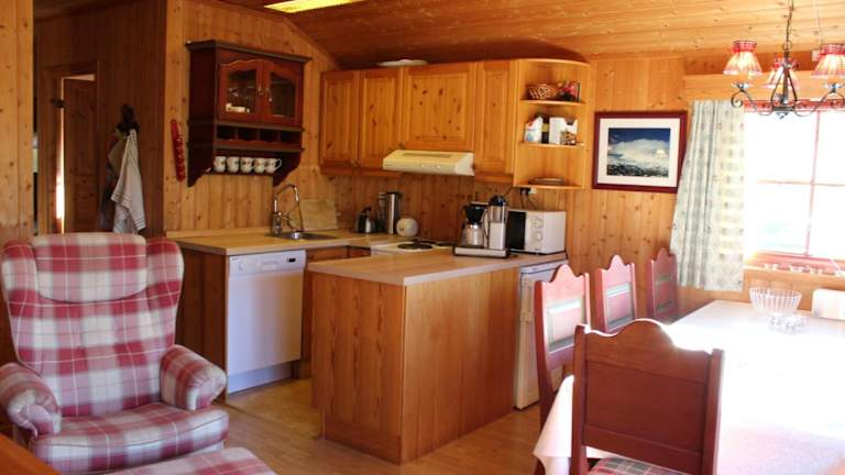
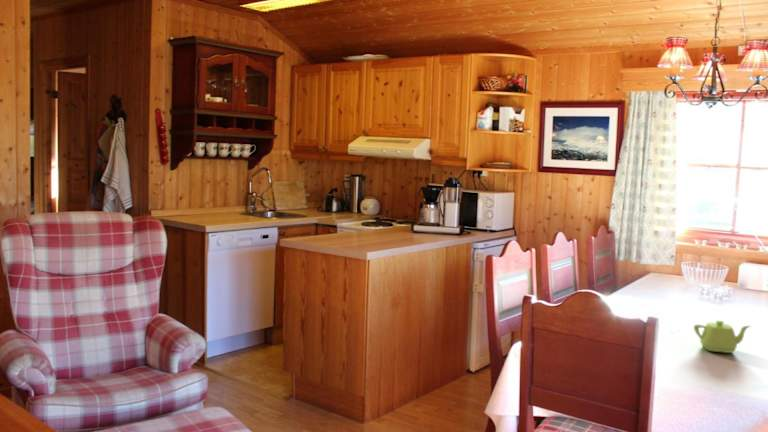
+ teapot (721, 335)
